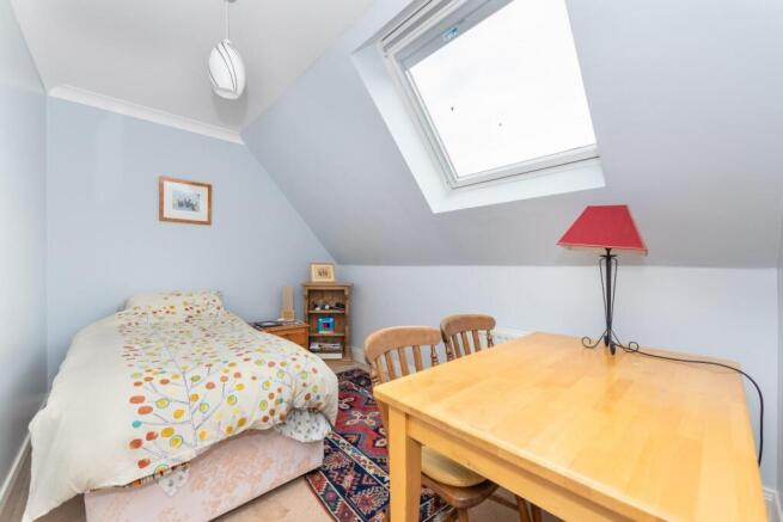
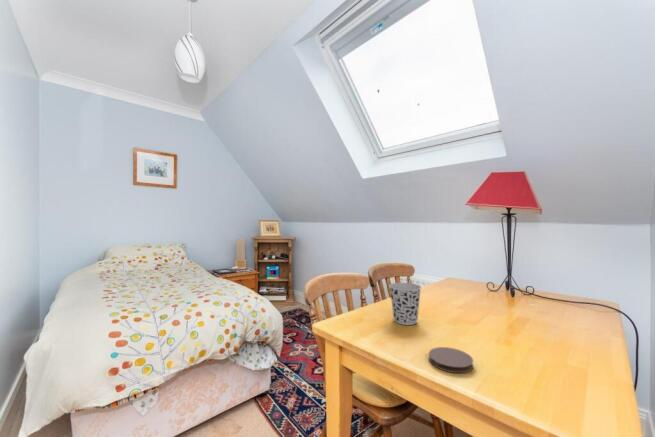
+ cup (405, 303)
+ coaster (450, 359)
